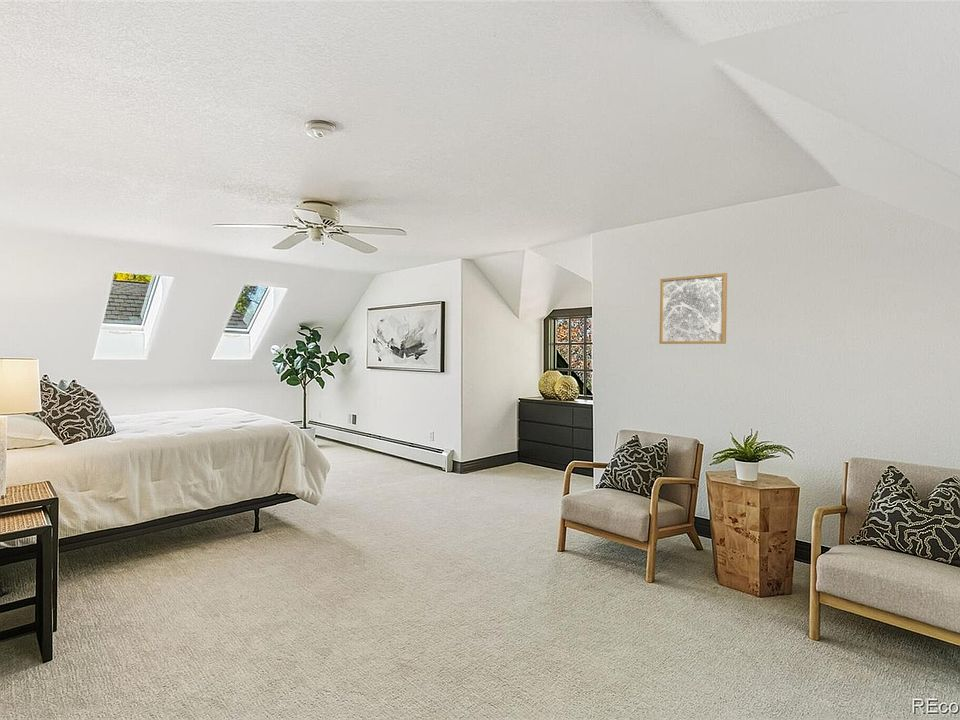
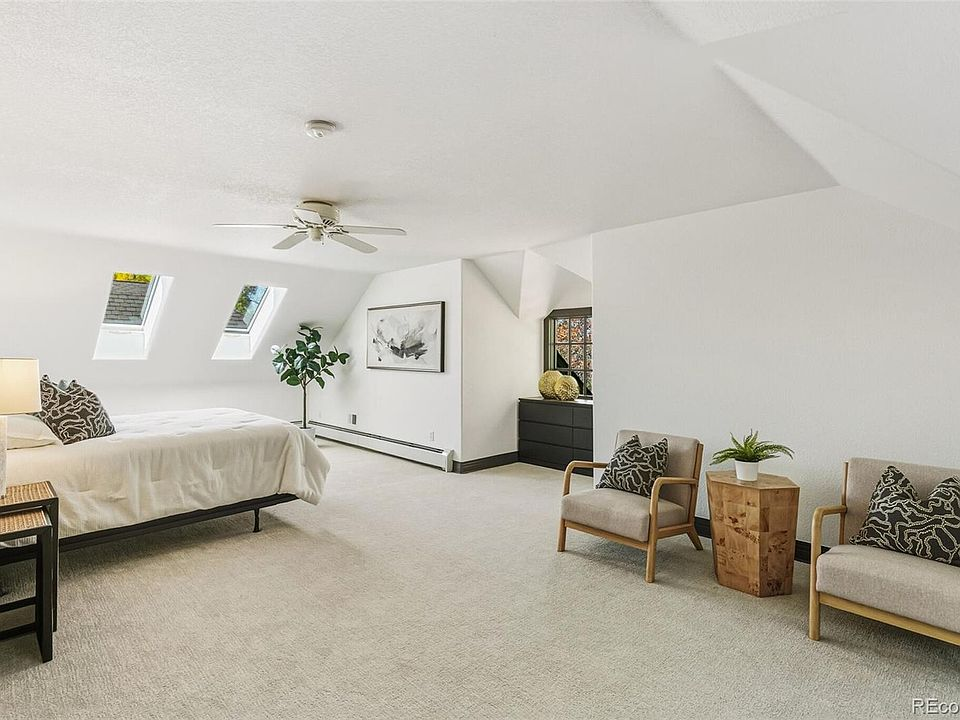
- wall art (691, 310)
